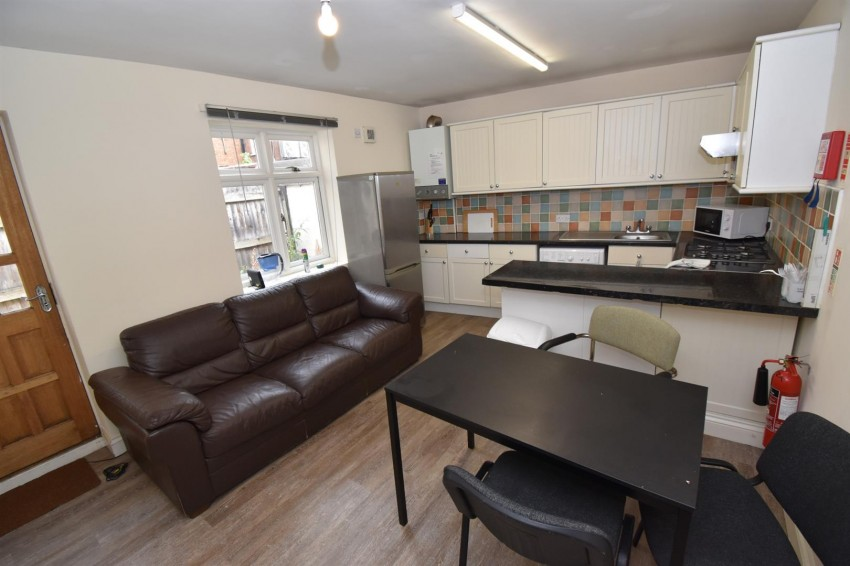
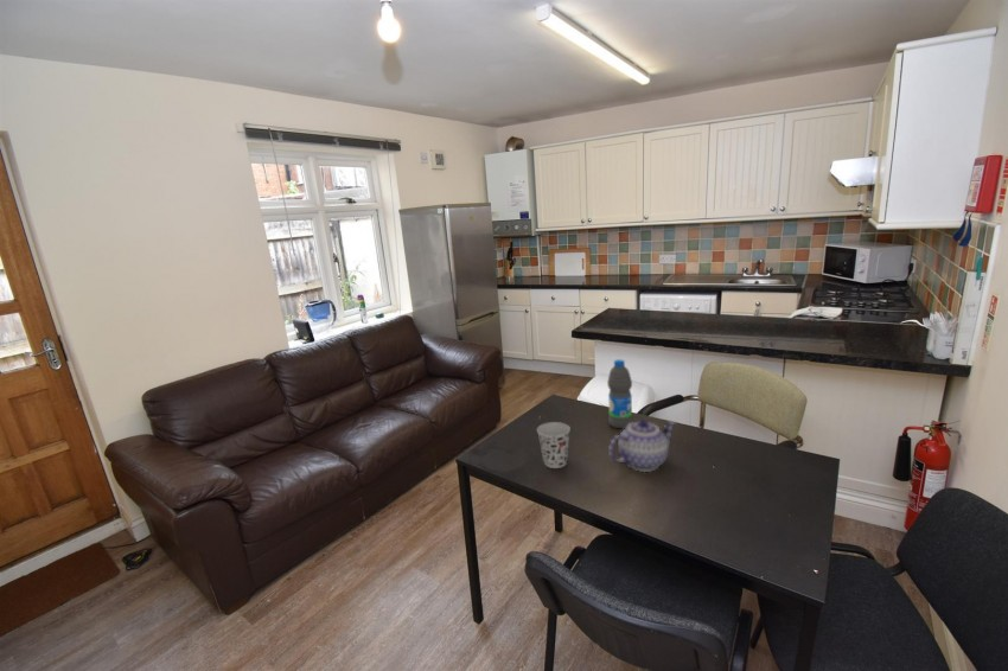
+ cup (554, 446)
+ water bottle (619, 392)
+ teapot (643, 441)
